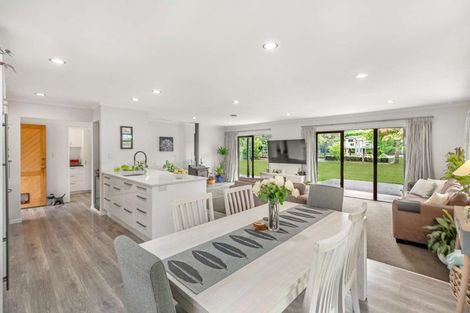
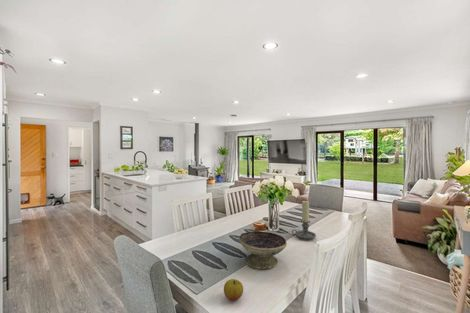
+ candle holder (303, 218)
+ decorative bowl (262, 249)
+ apple (233, 289)
